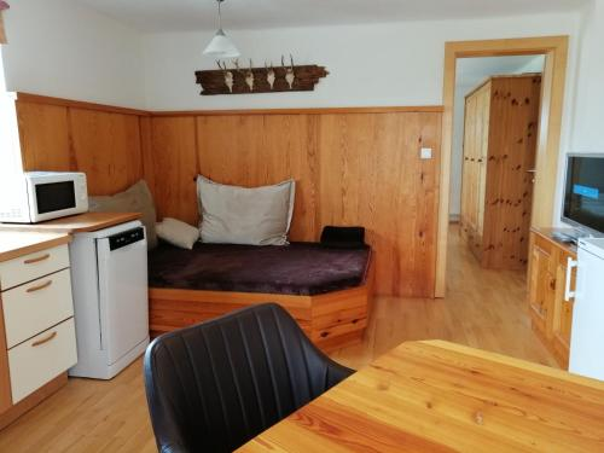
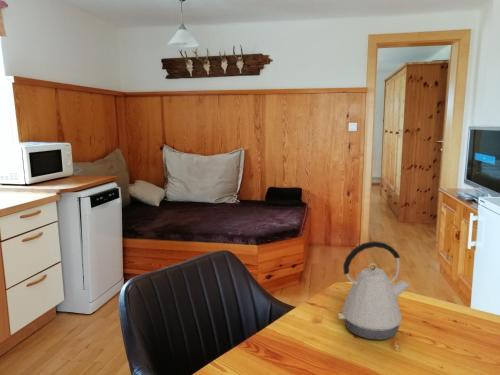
+ kettle (374, 285)
